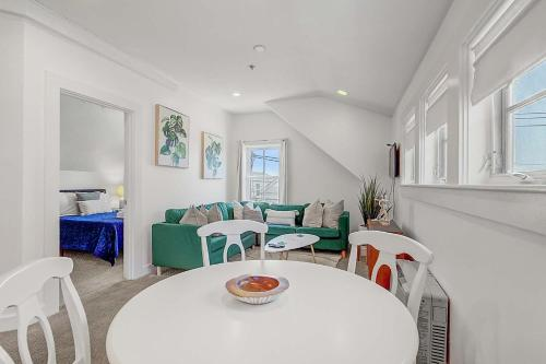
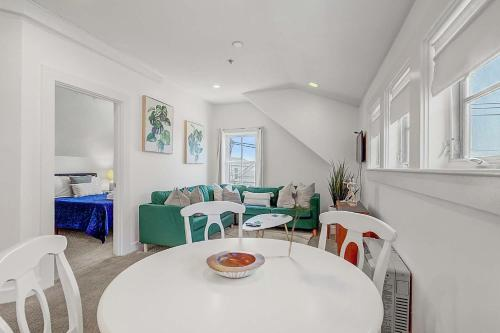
+ flower (294, 225)
